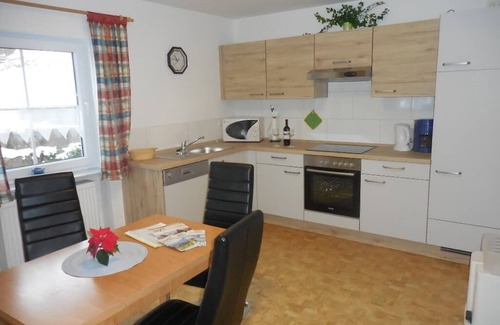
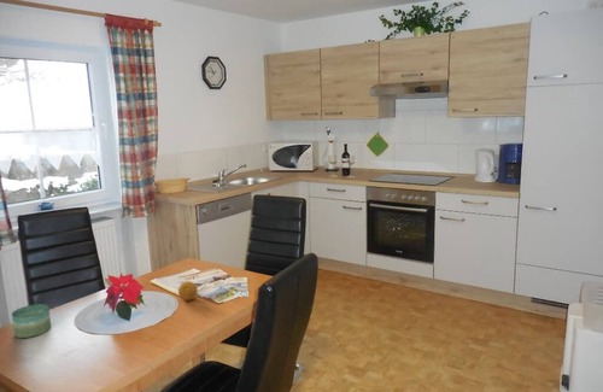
+ fruit (187, 291)
+ candle (31, 320)
